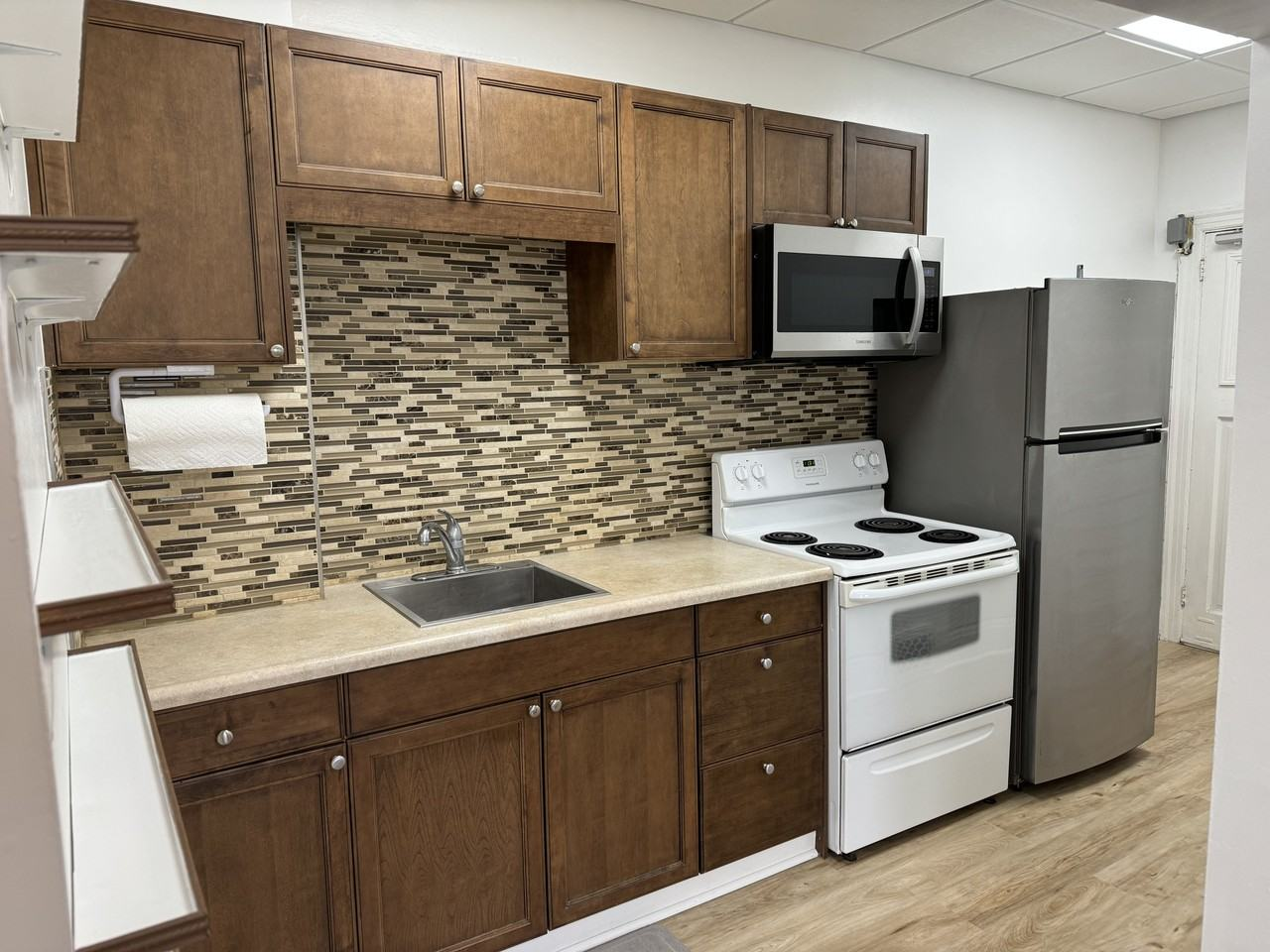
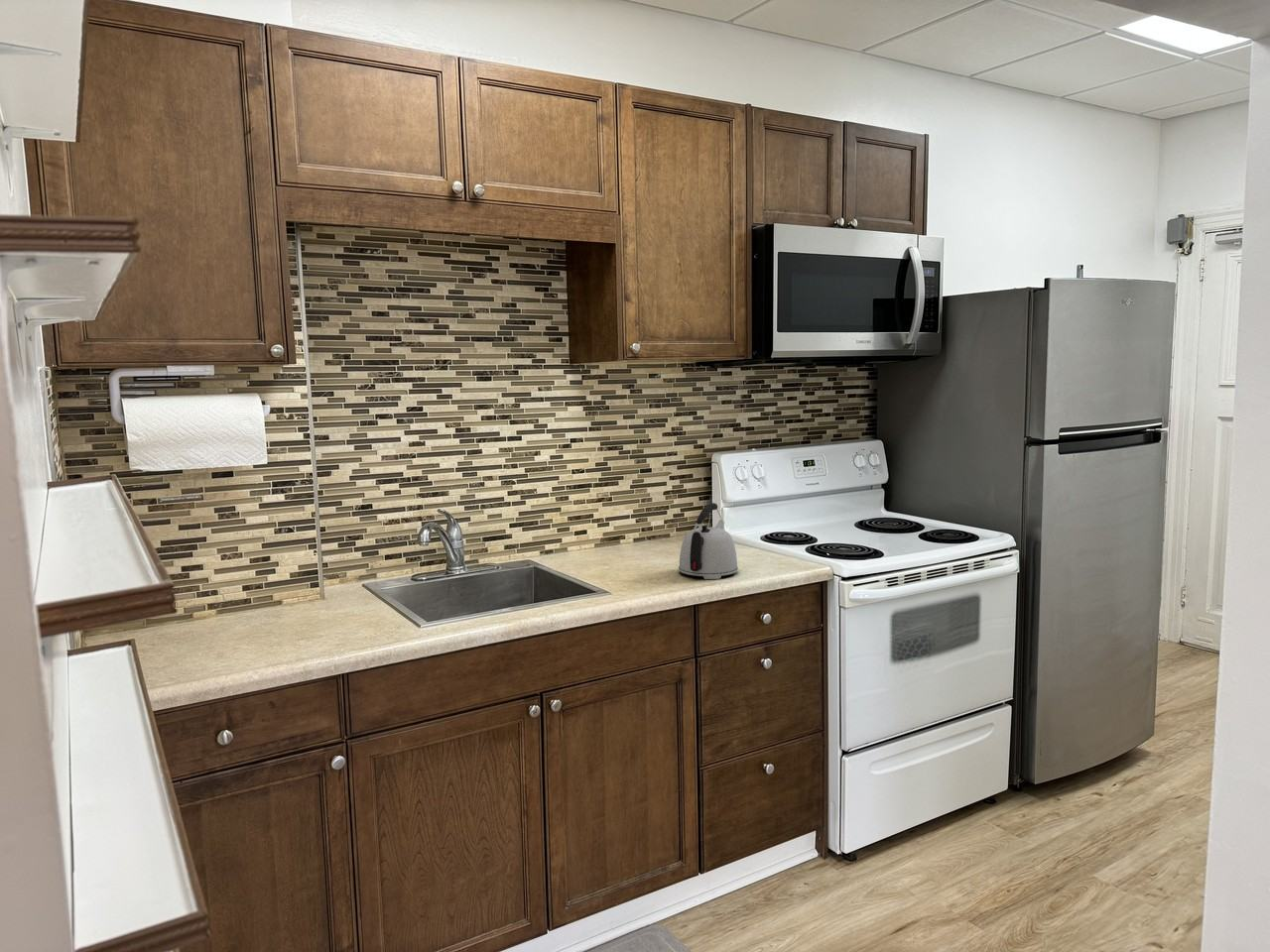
+ kettle (708, 537)
